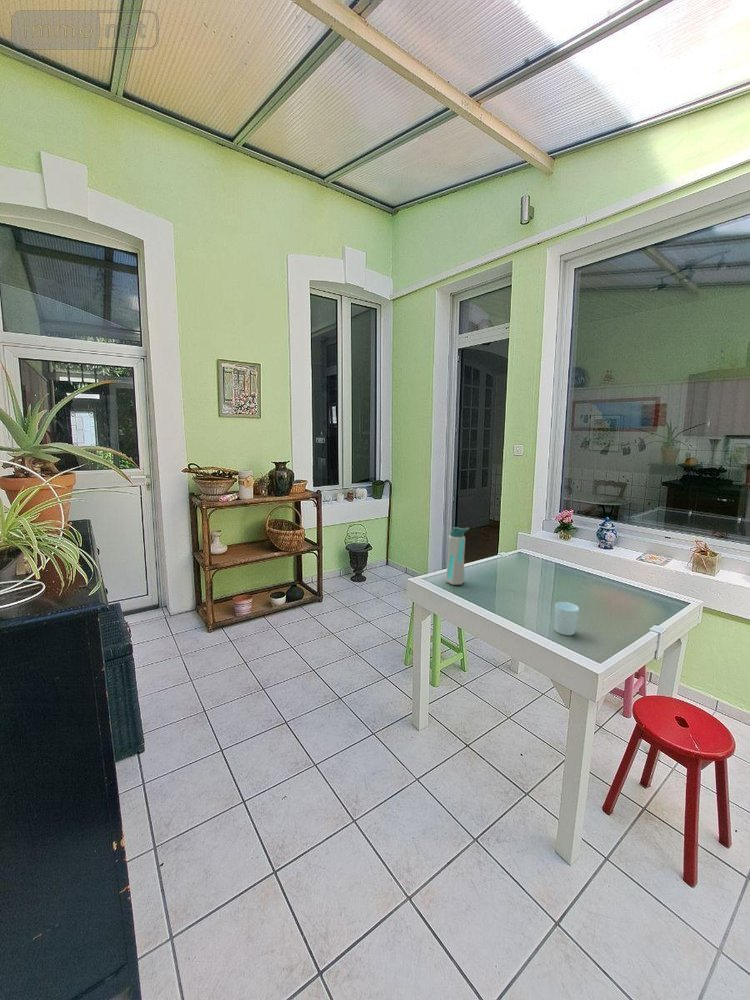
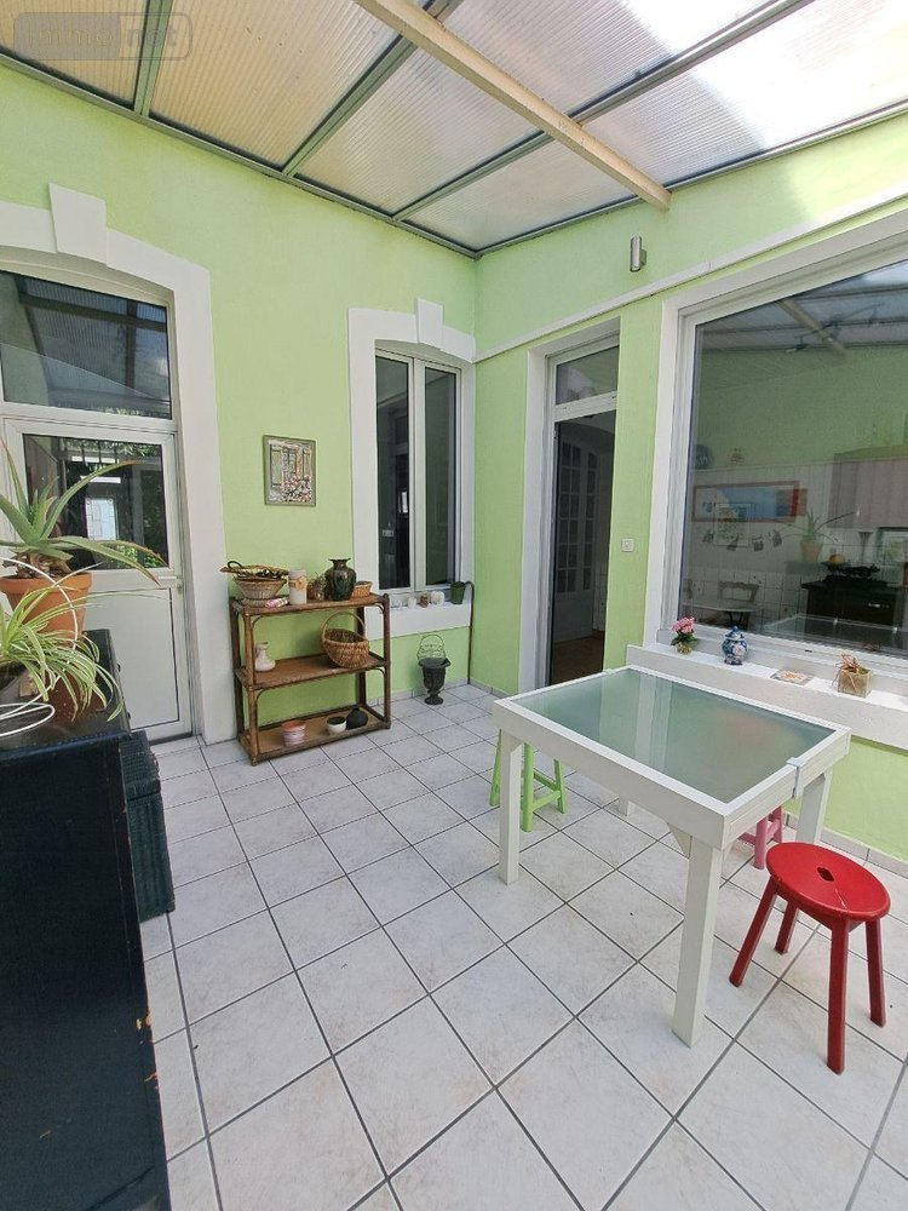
- cup (565, 618)
- water bottle (457, 555)
